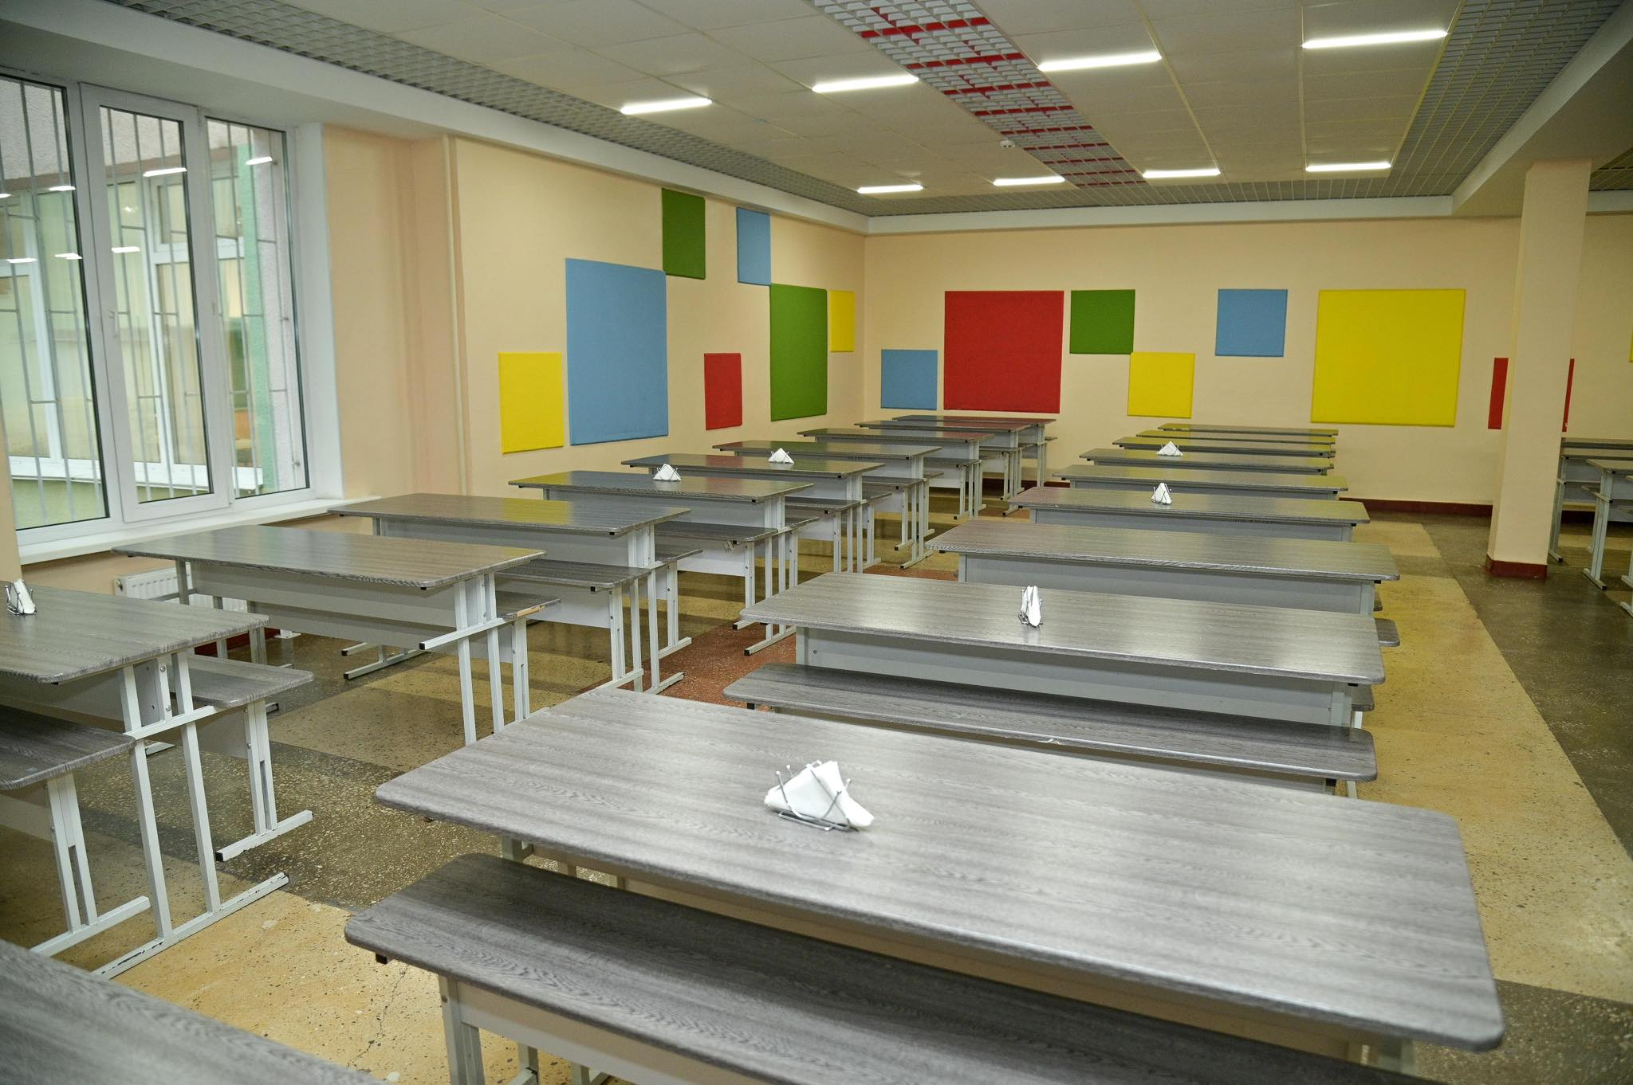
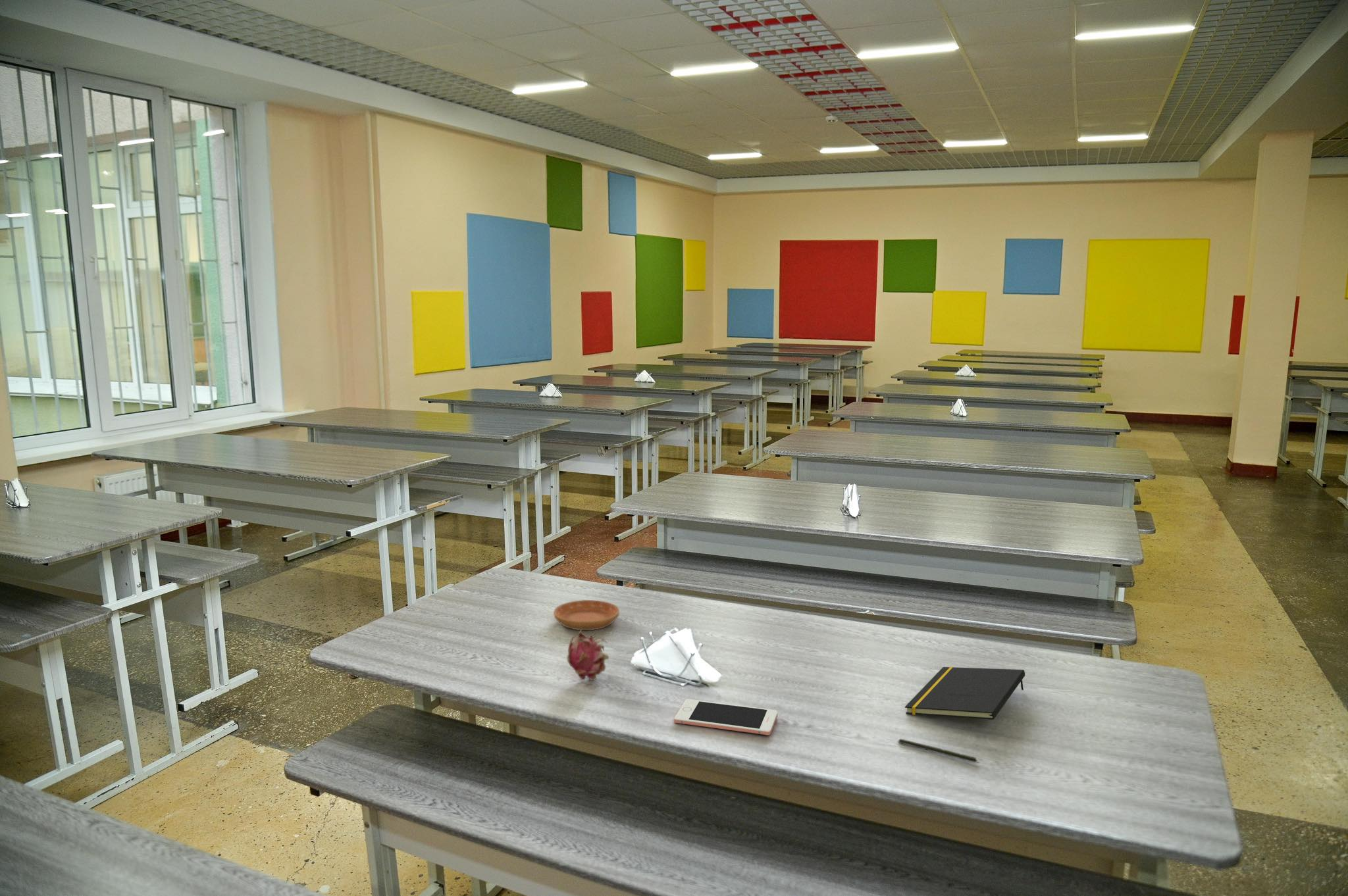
+ fruit (587, 652)
+ pen (938, 750)
+ saucer (586, 616)
+ cell phone (726, 716)
+ notepad (966, 691)
